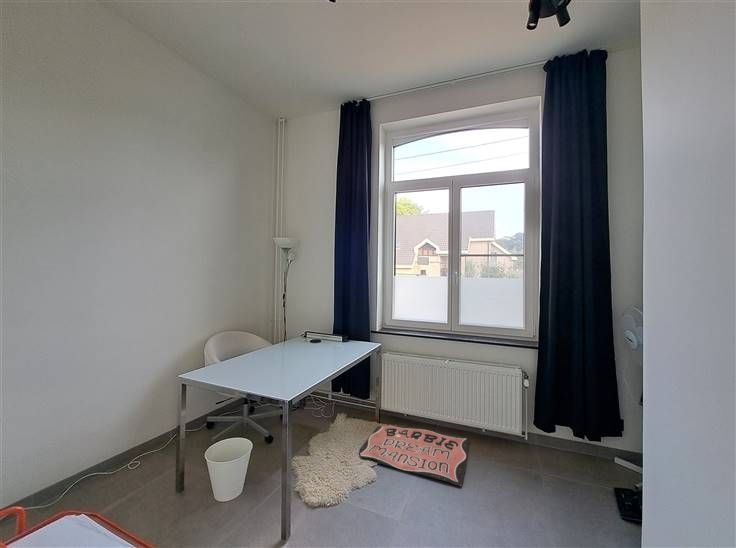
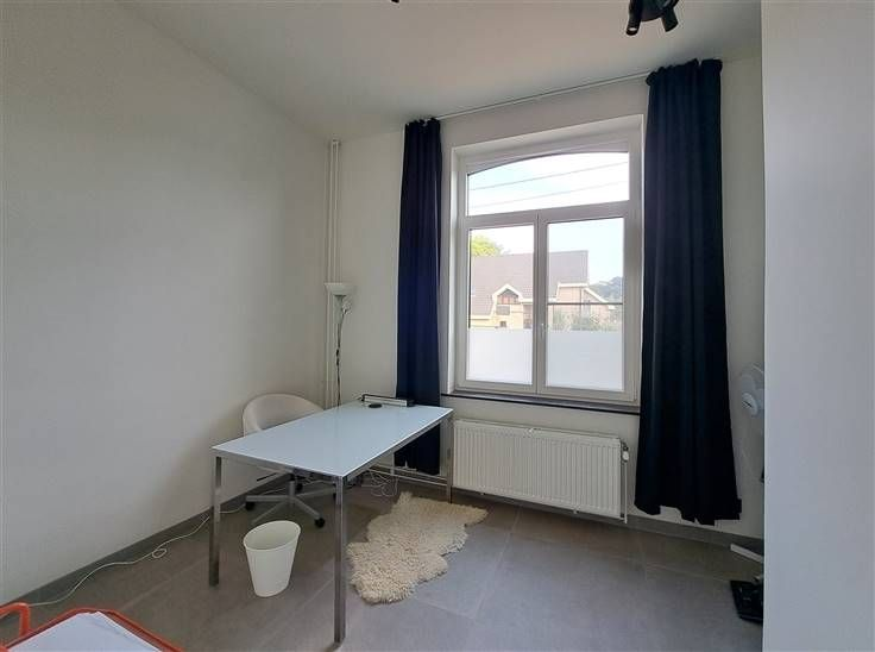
- text sign (415, 446)
